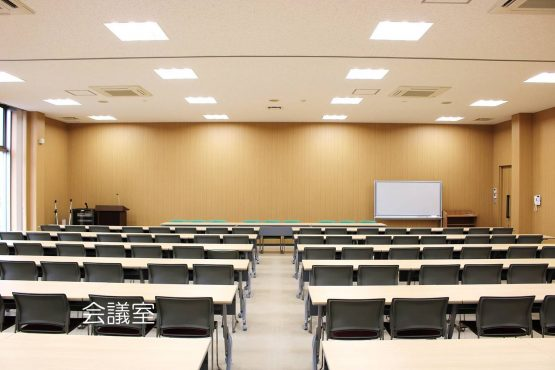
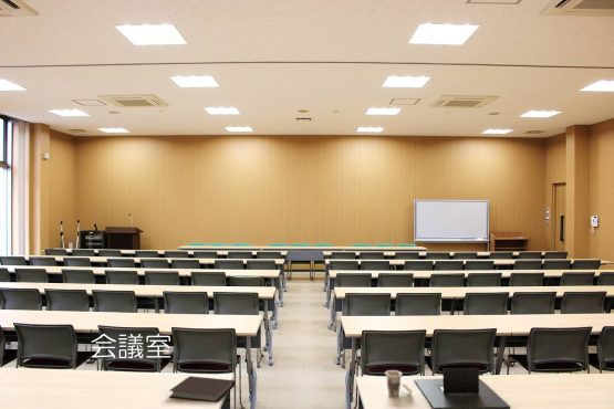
+ laptop (458, 380)
+ cup (398, 384)
+ notebook (202, 388)
